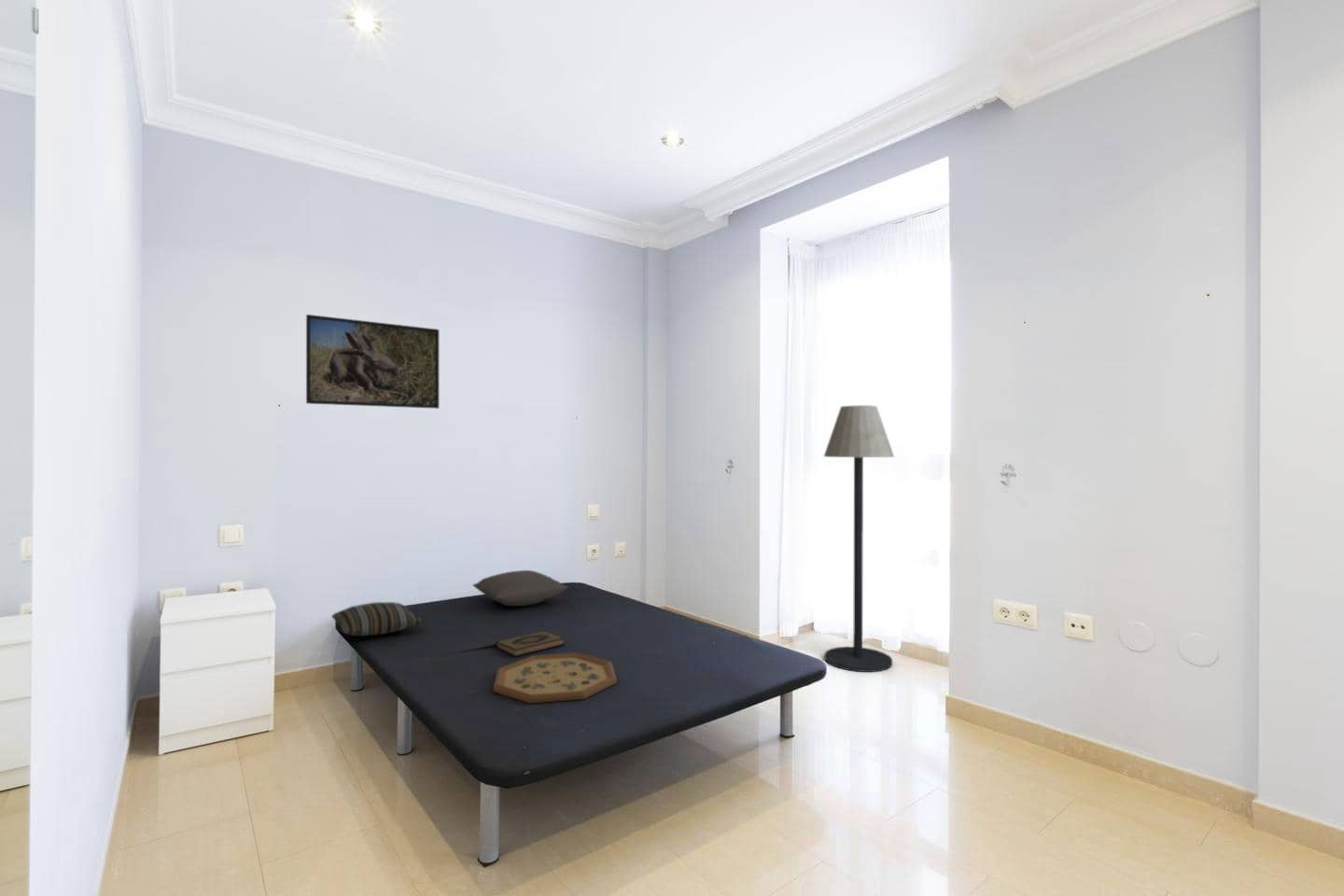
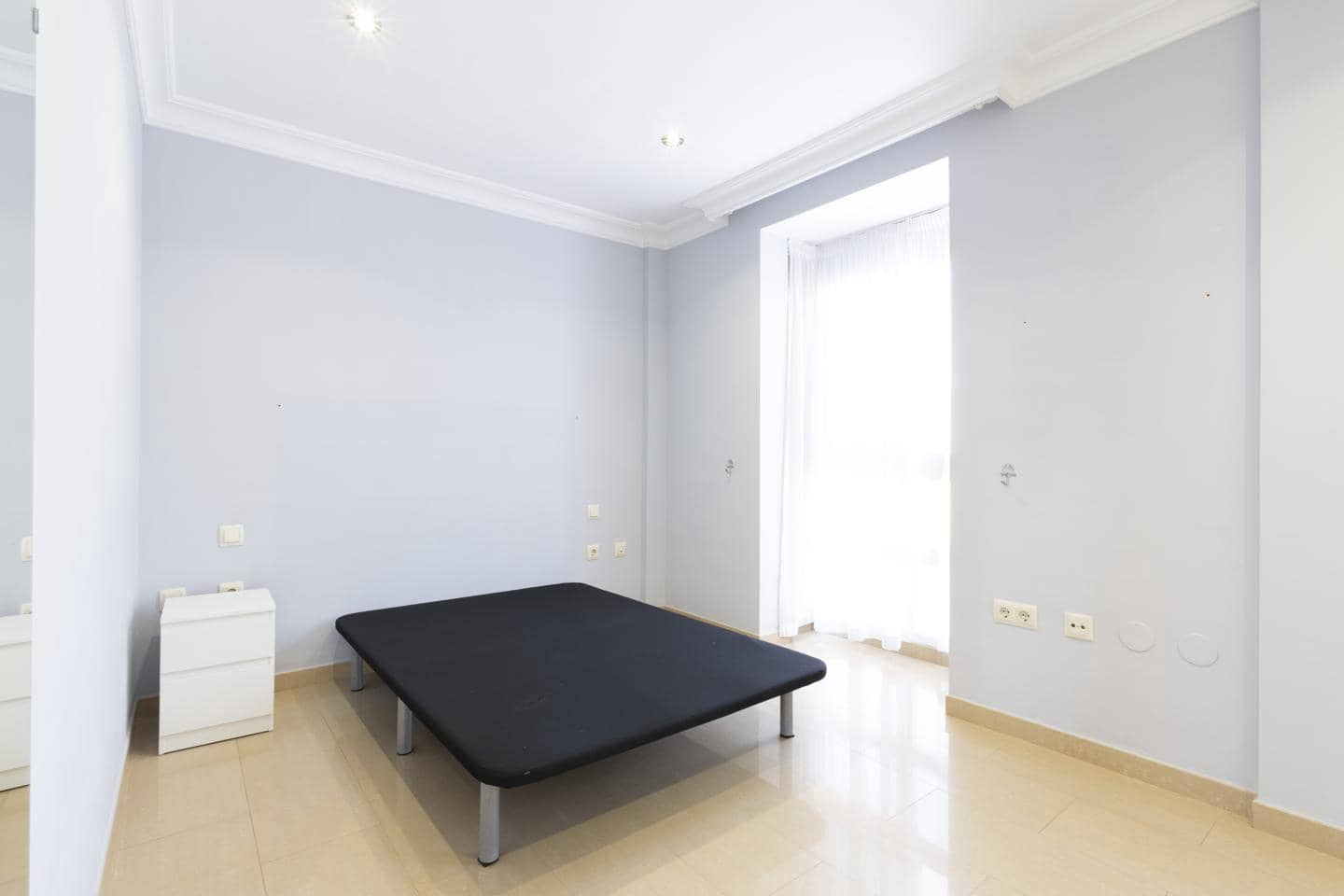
- pillow (375, 618)
- decorative tray (555, 675)
- pillow (519, 587)
- hardback book (530, 642)
- floor lamp (858, 533)
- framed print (376, 364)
